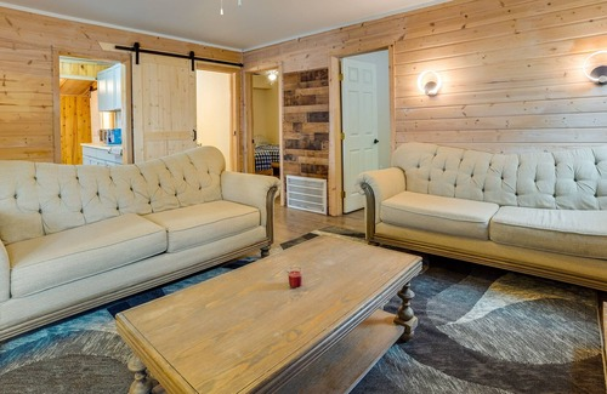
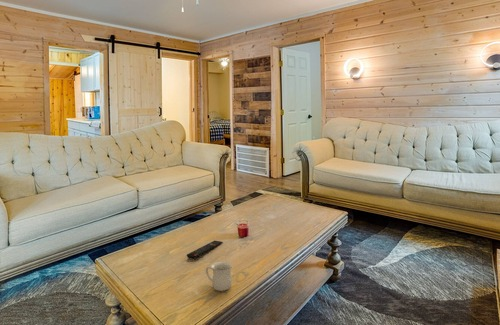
+ mug (218, 275)
+ remote control (205, 249)
